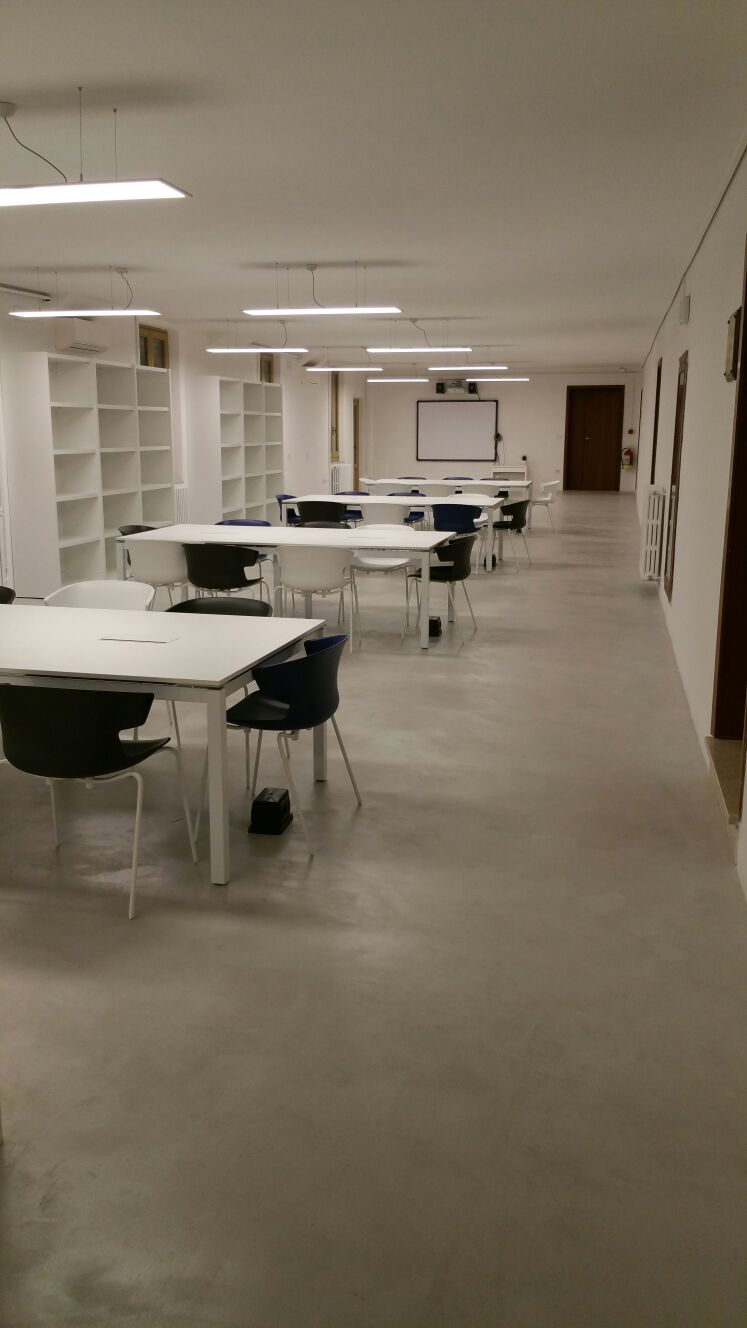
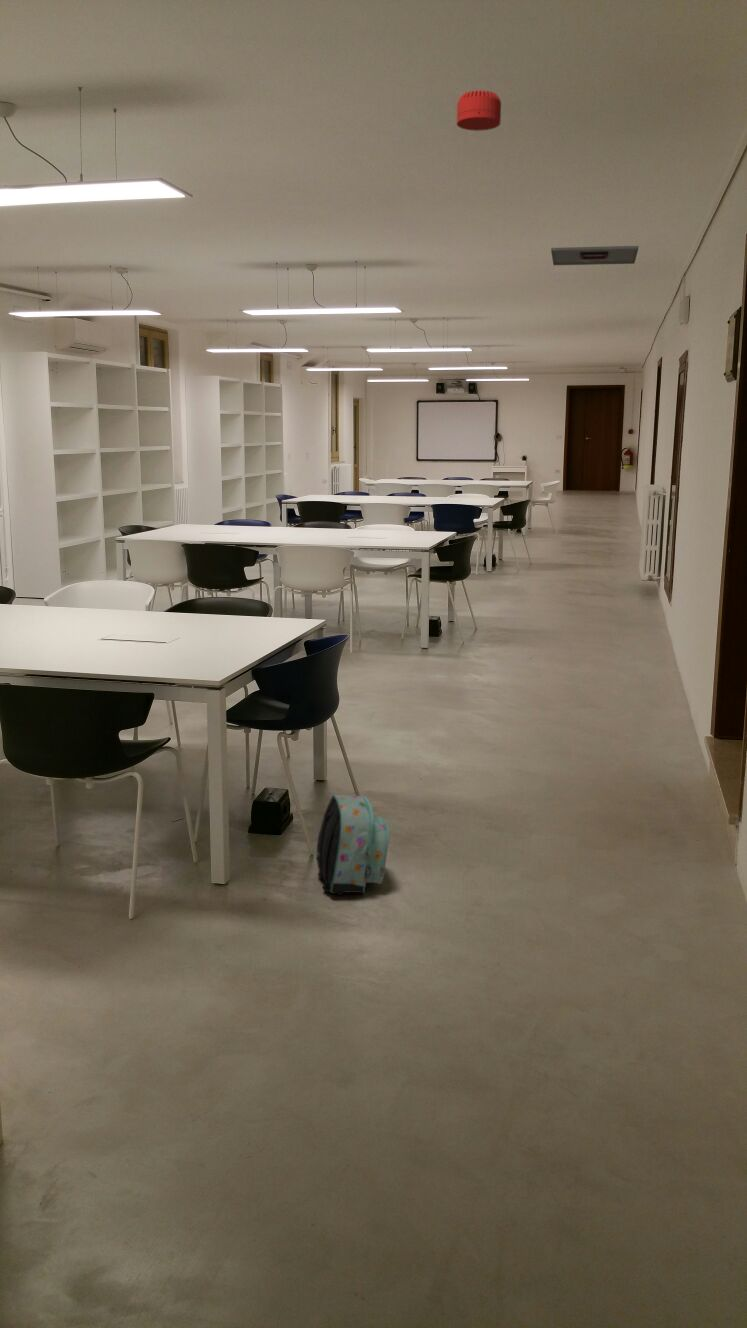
+ smoke detector (478, 109)
+ backpack (352, 840)
+ ceiling vent (594, 255)
